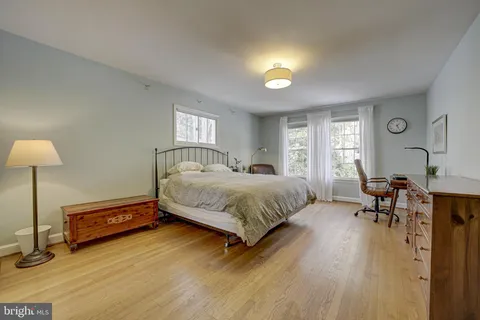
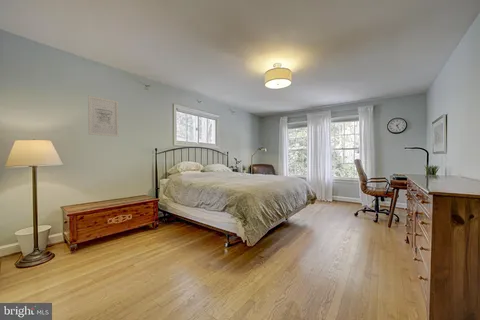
+ wall art (104, 117)
